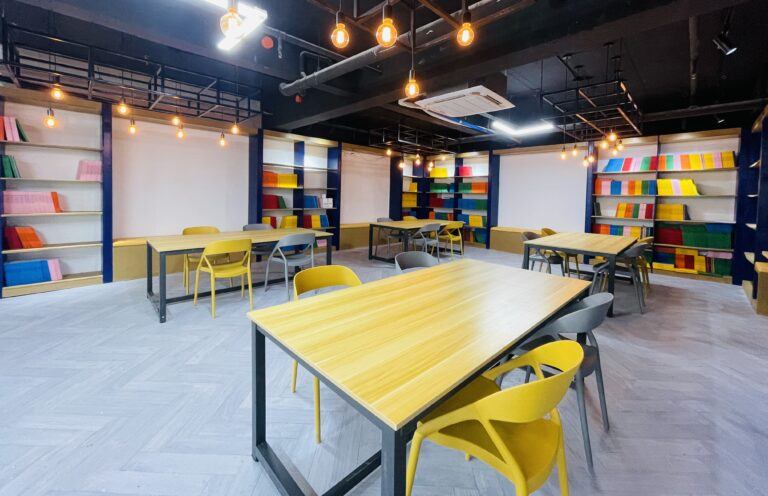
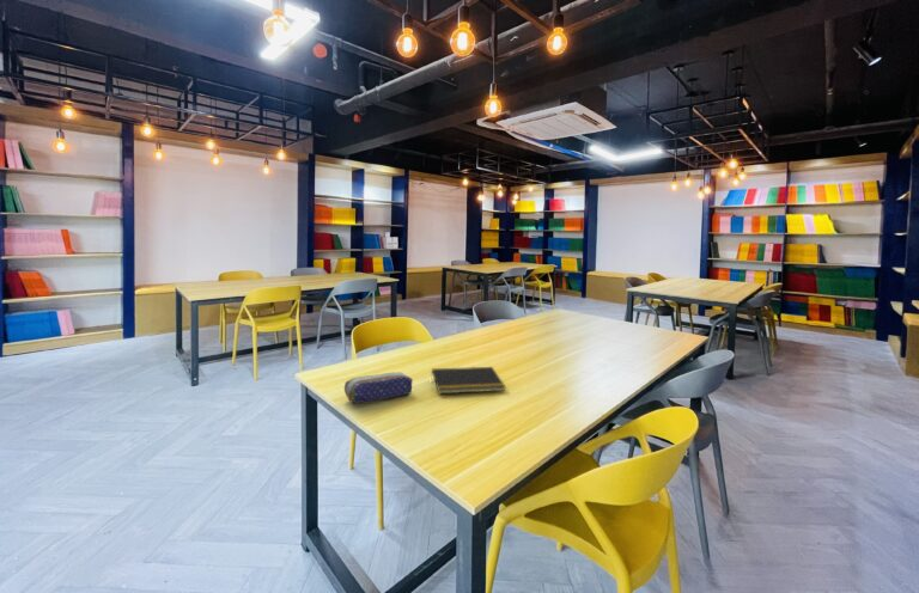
+ pencil case (378, 386)
+ notepad (467, 379)
